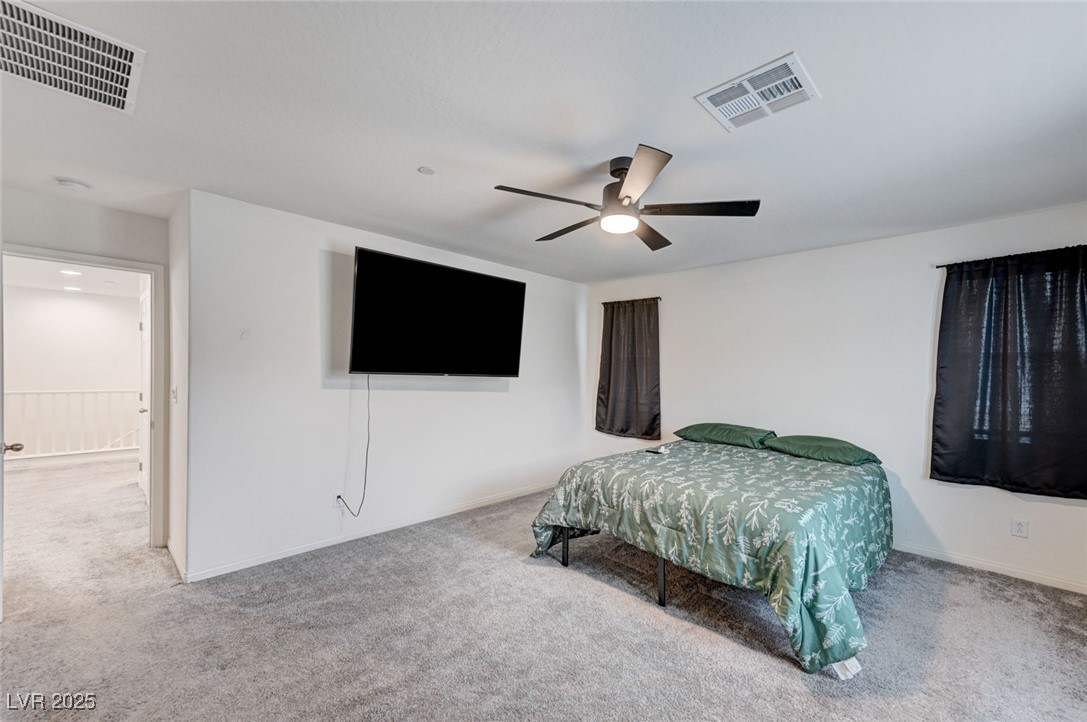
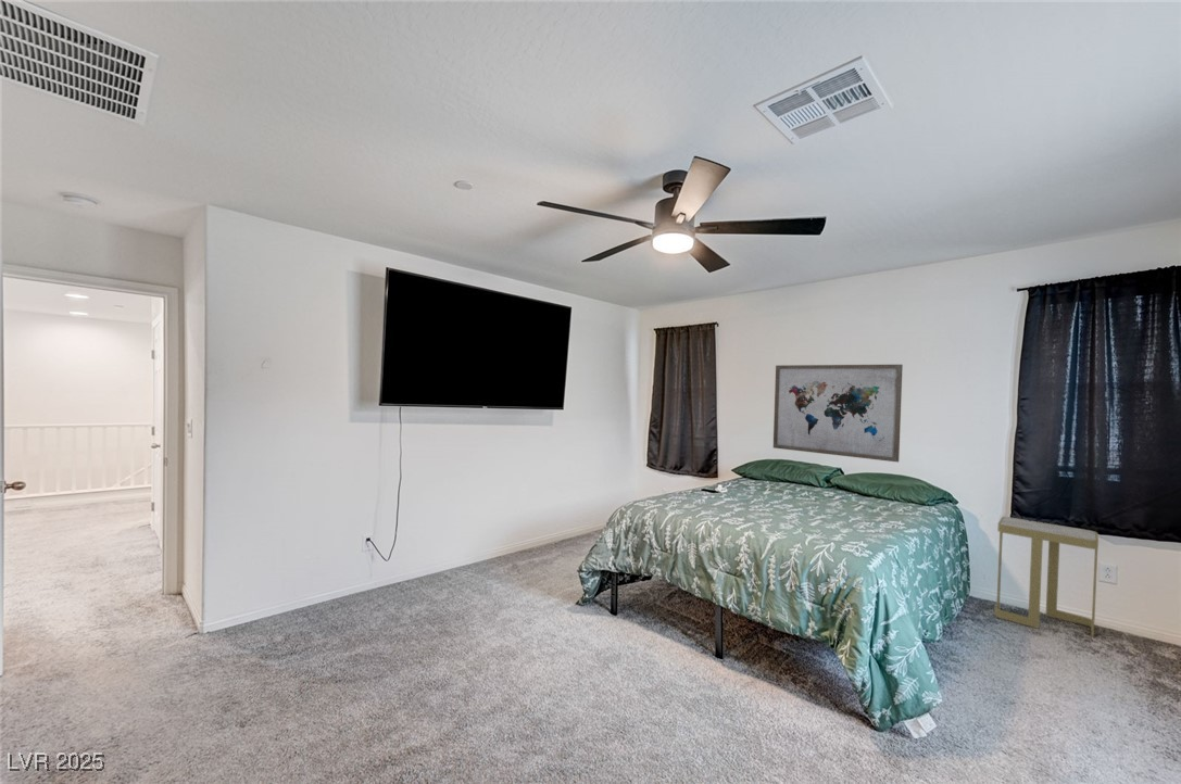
+ wall art (832, 409)
+ side table (1047, 574)
